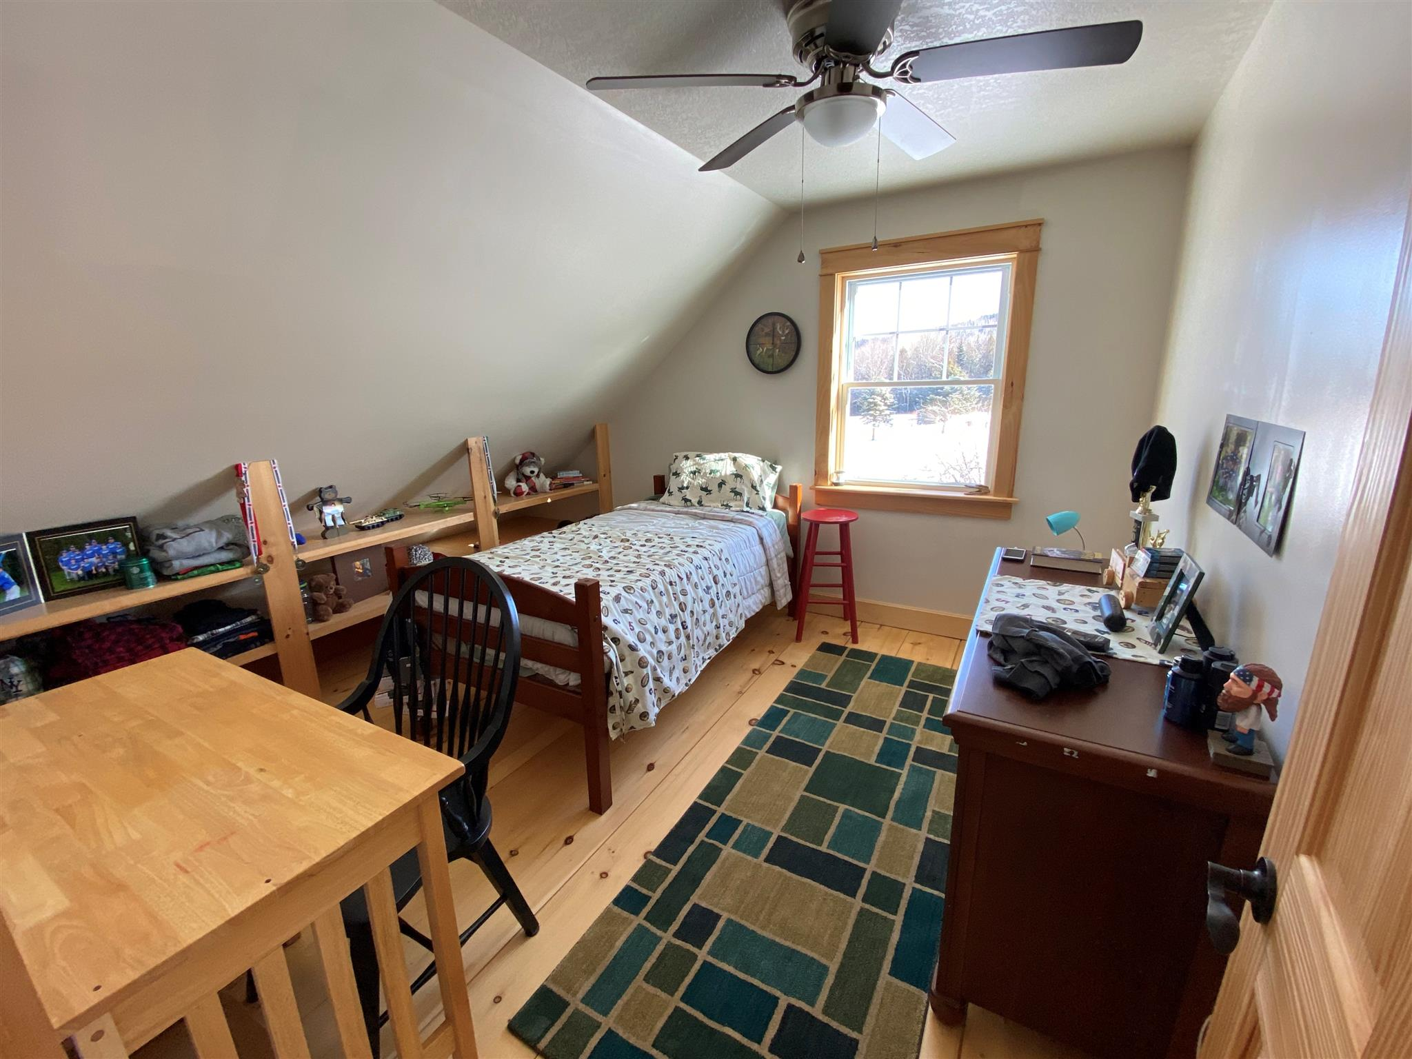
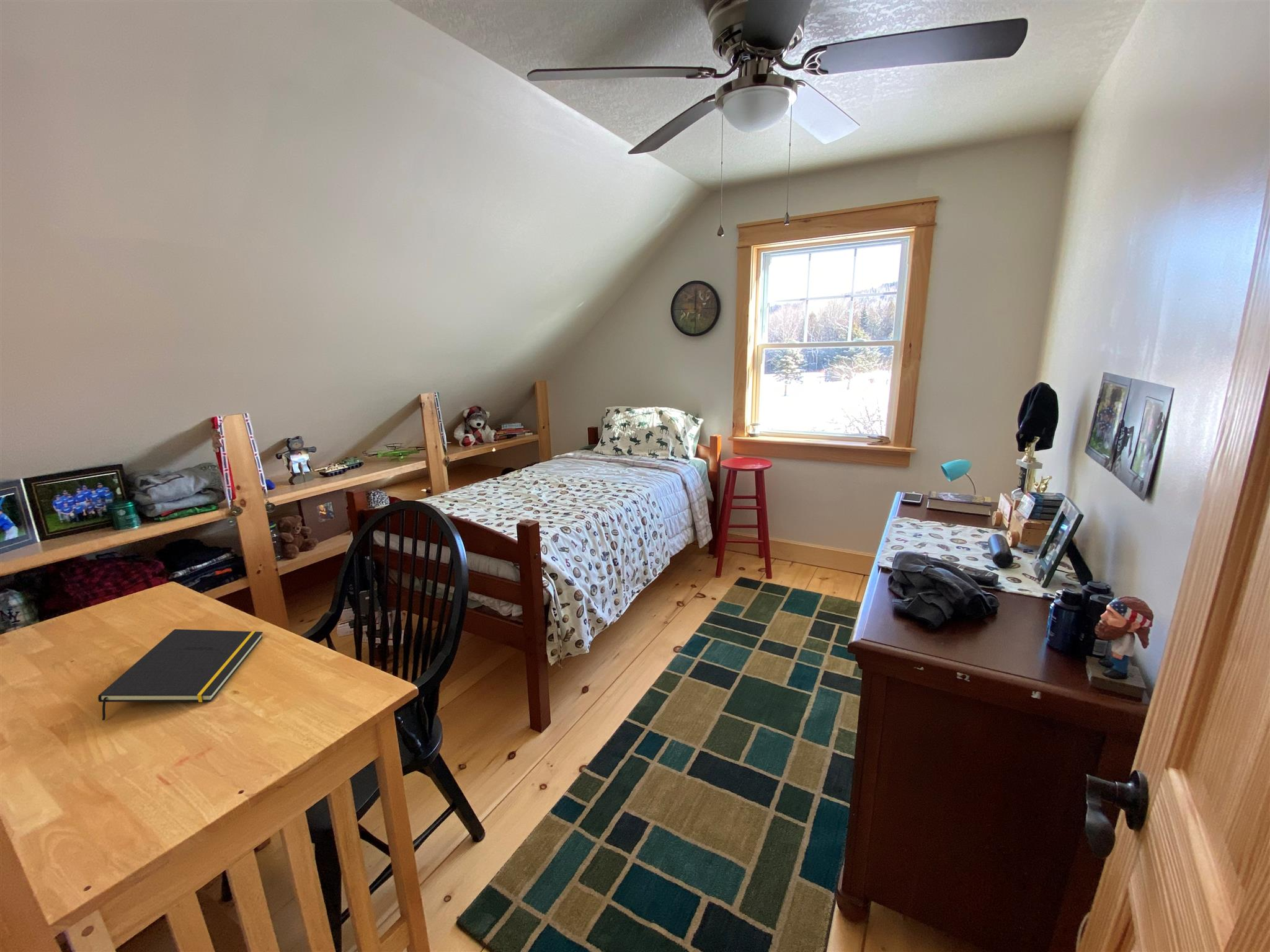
+ notepad (191, 662)
